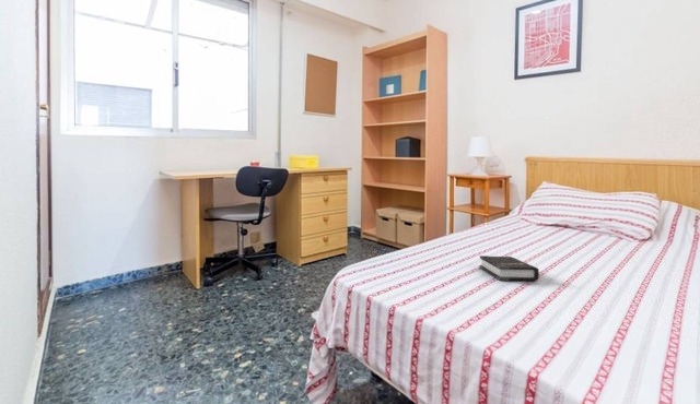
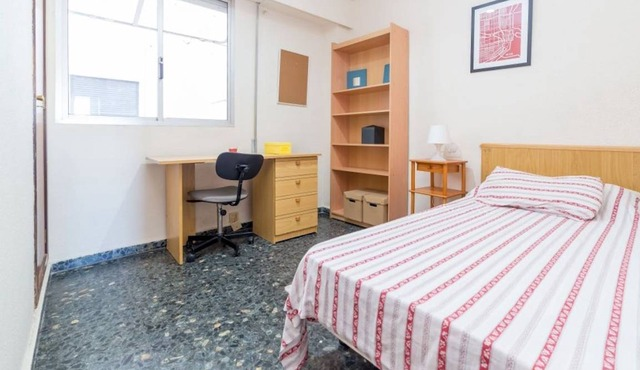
- hardback book (506, 266)
